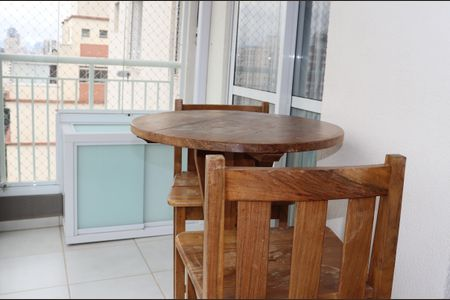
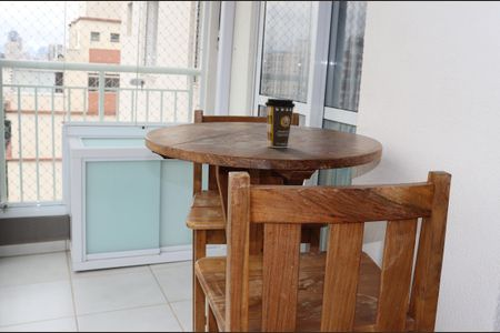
+ coffee cup (278, 122)
